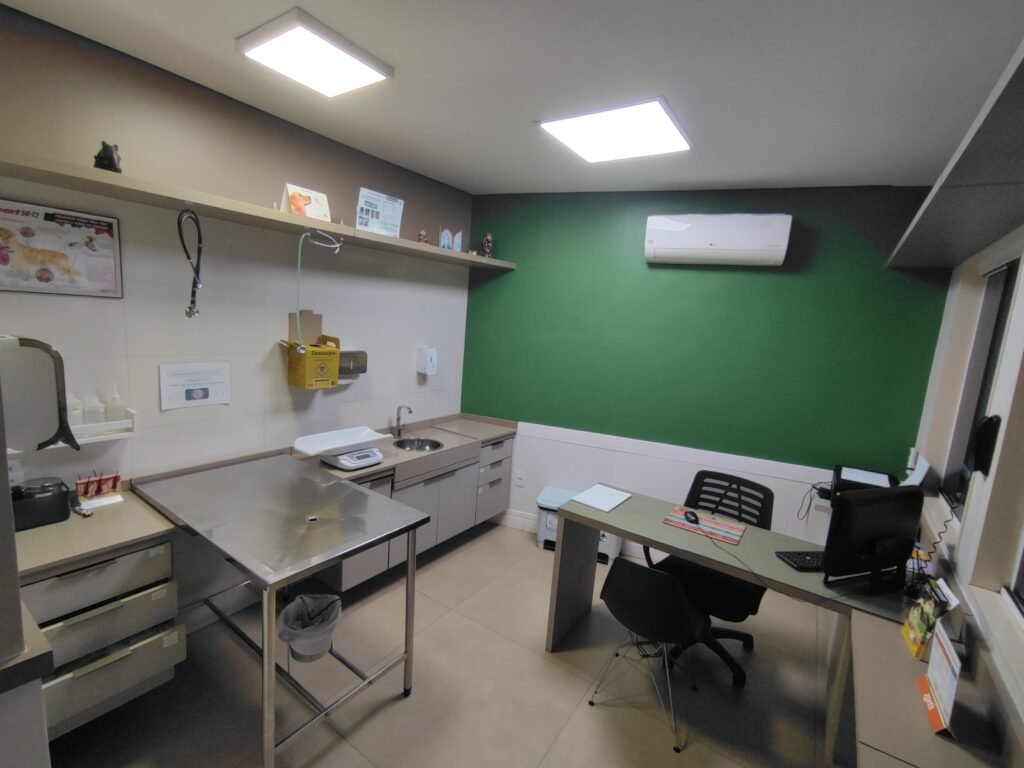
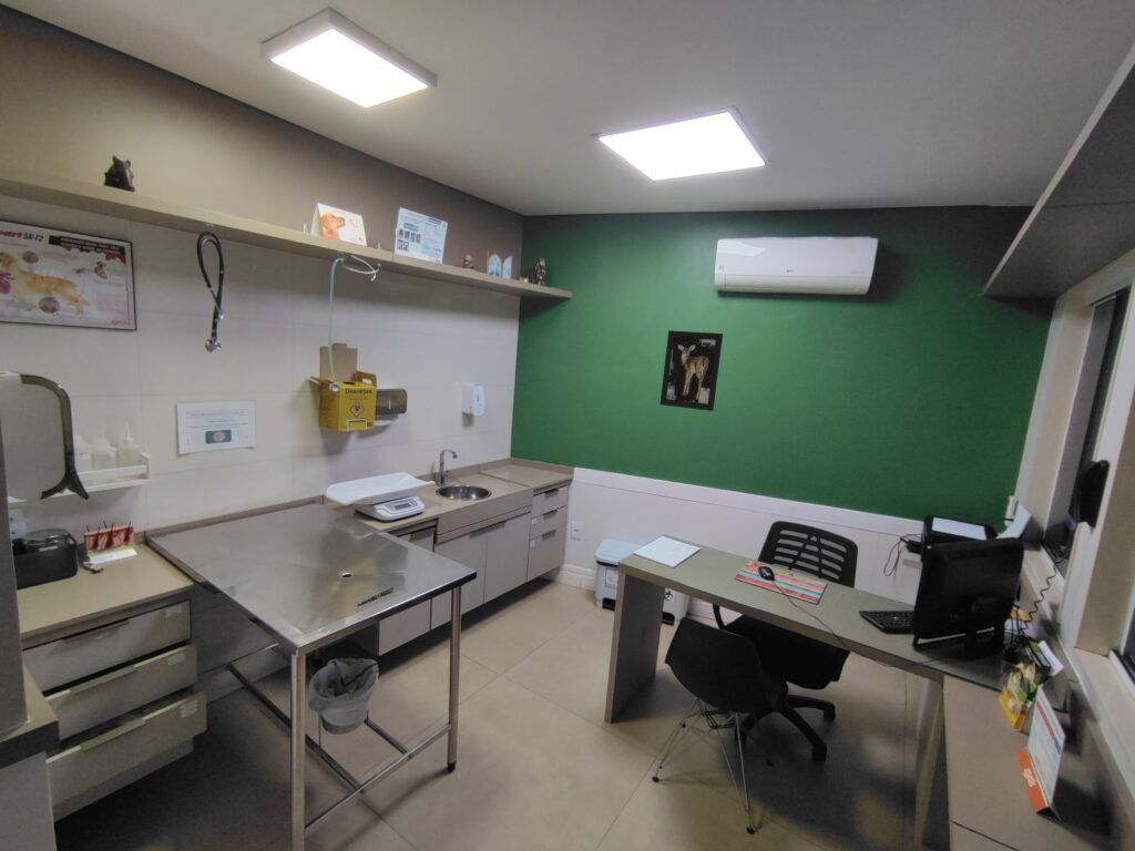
+ wall art (691, 370)
+ pen (376, 595)
